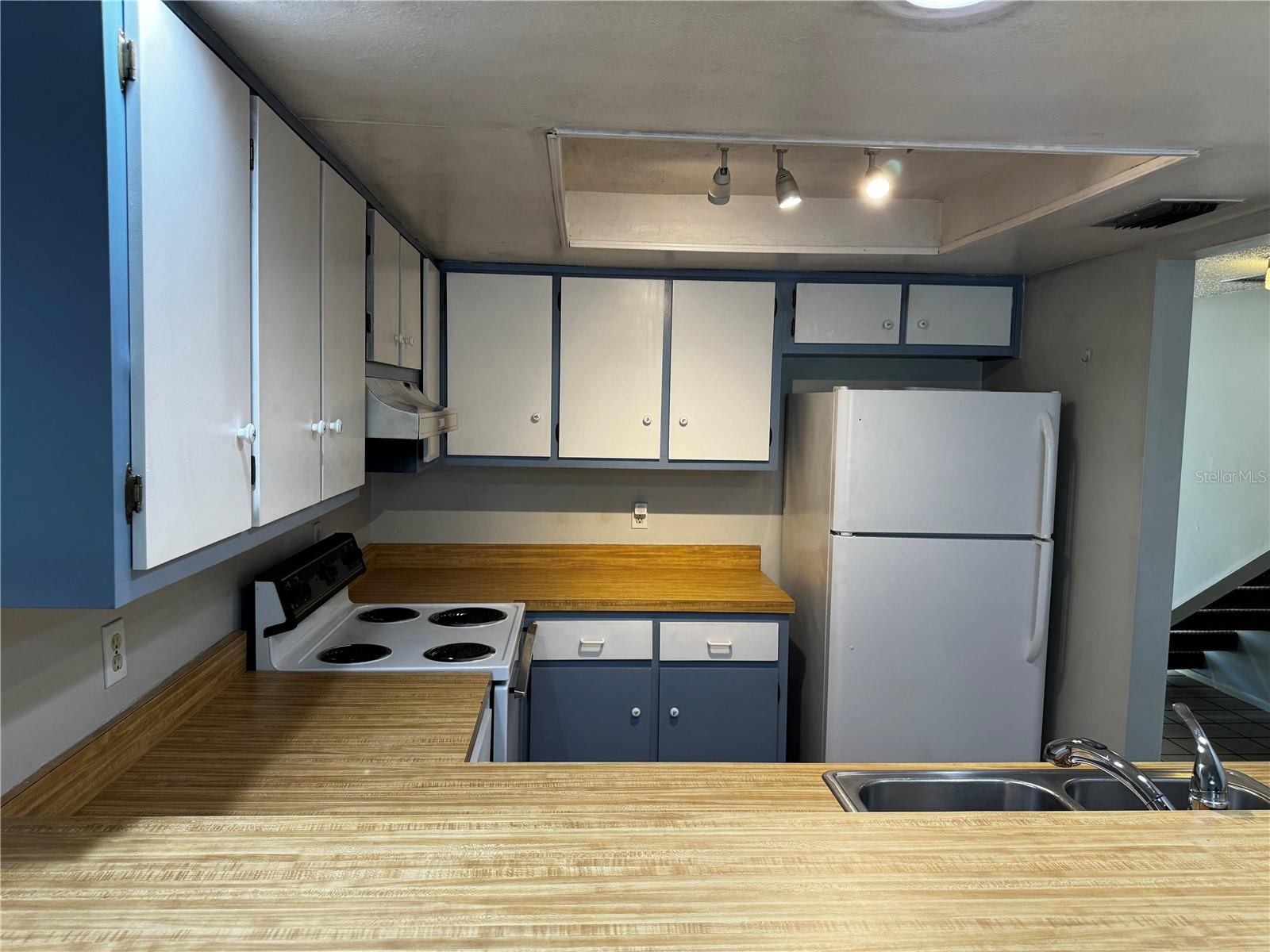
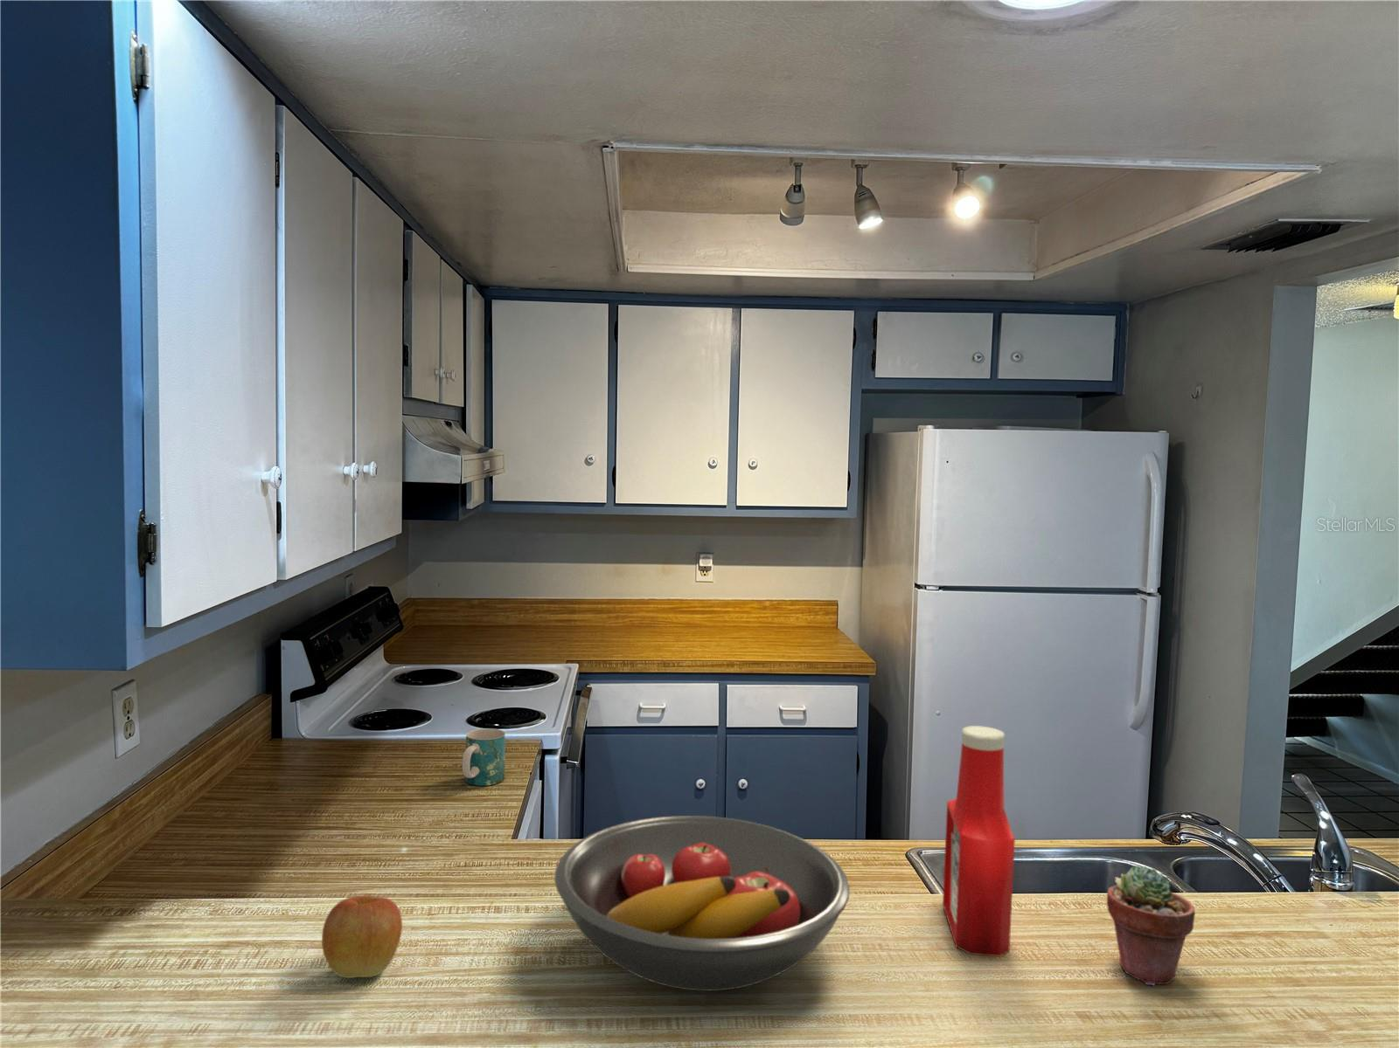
+ fruit bowl (701, 899)
+ apple (362, 935)
+ potted succulent (1149, 919)
+ mug (480, 758)
+ soap bottle (978, 830)
